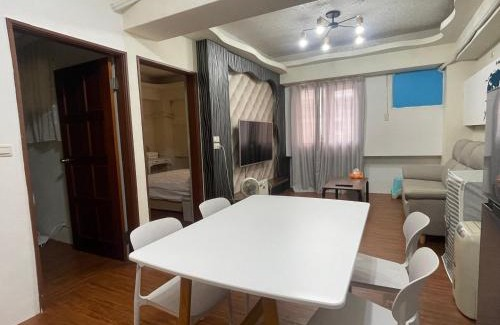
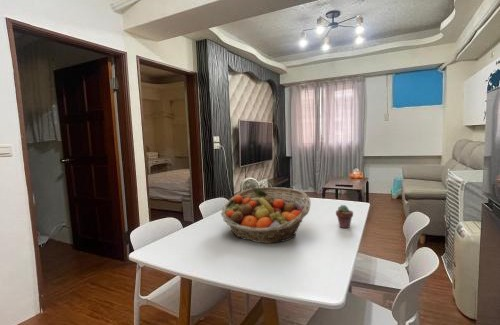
+ fruit basket (264, 212)
+ potted succulent (344, 215)
